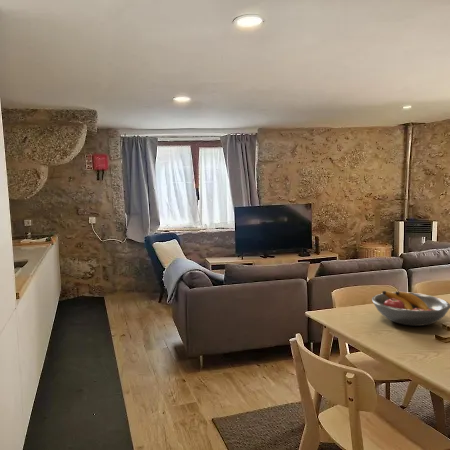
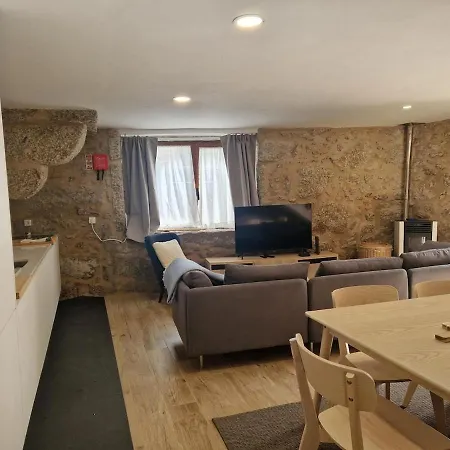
- fruit bowl (409, 308)
